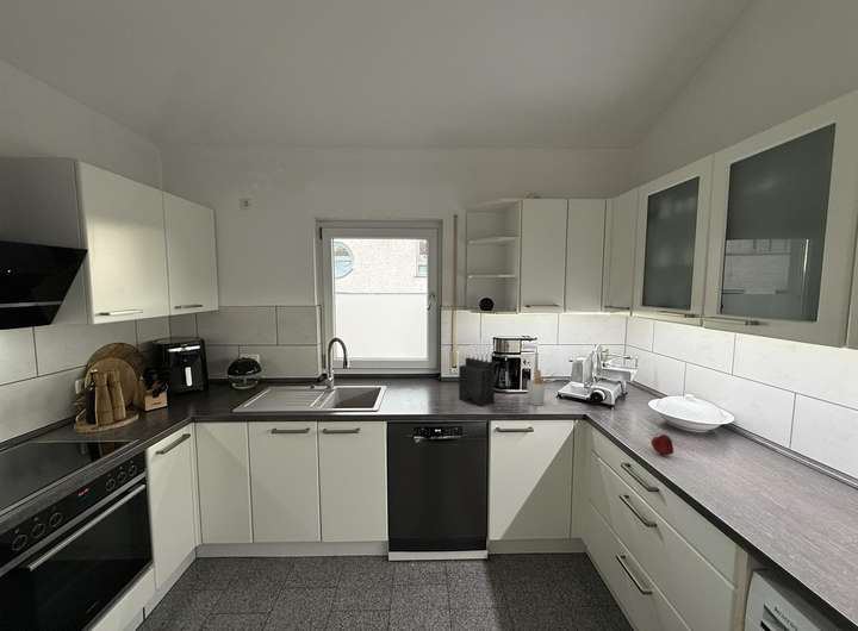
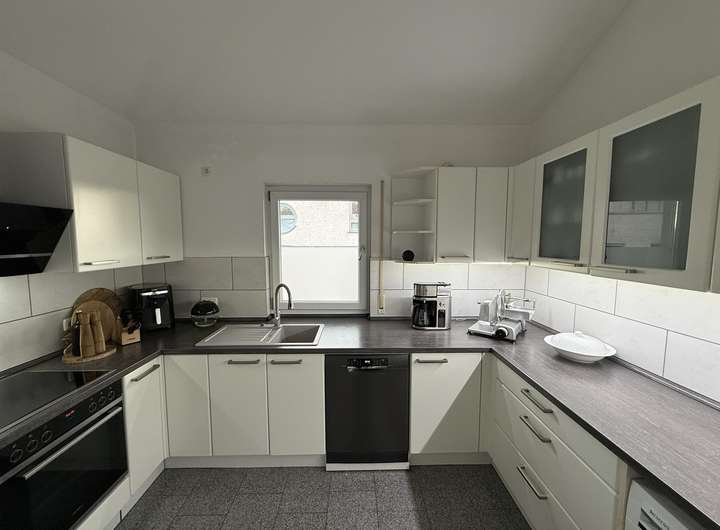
- utensil holder (540, 387)
- knife block (474, 370)
- apple (661, 444)
